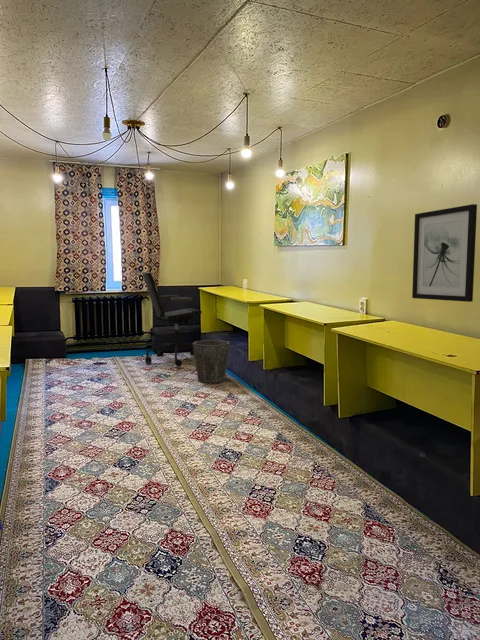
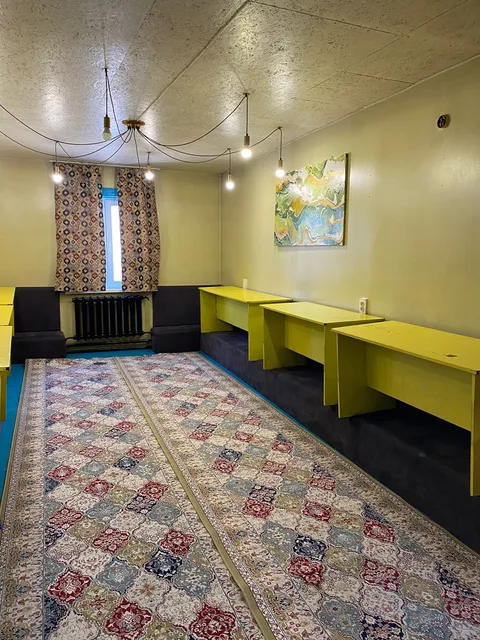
- wall art (442, 255)
- office chair (175, 317)
- waste bin (211, 361)
